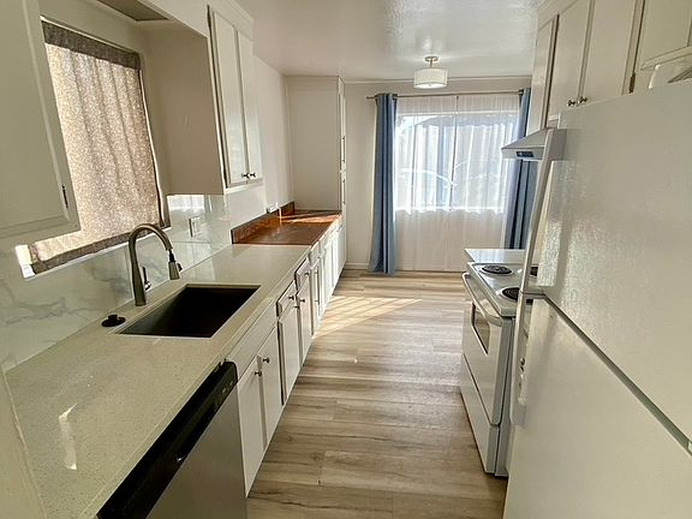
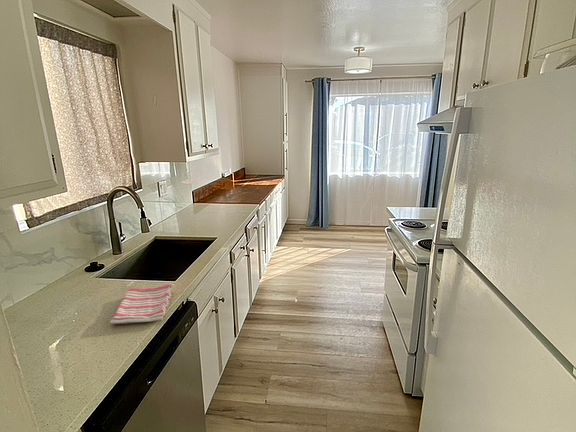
+ dish towel (143, 302)
